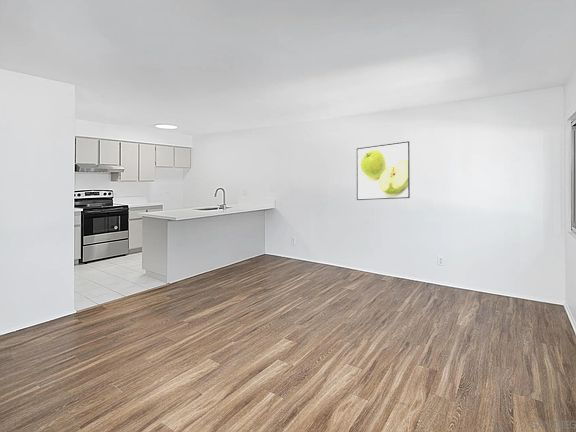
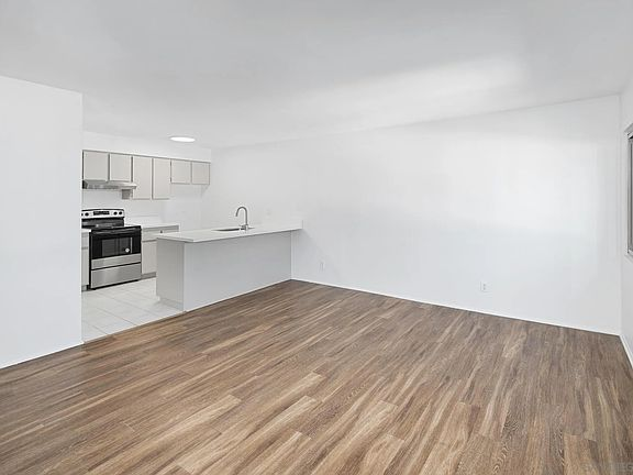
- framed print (381, 172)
